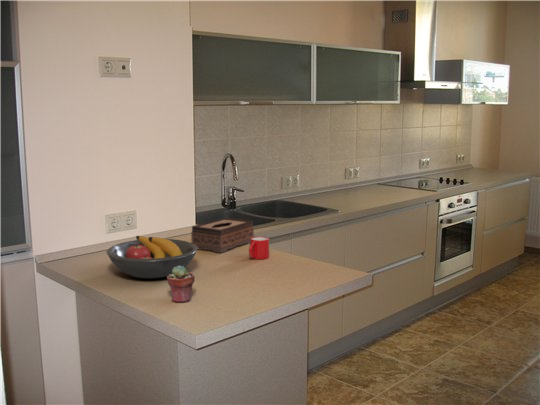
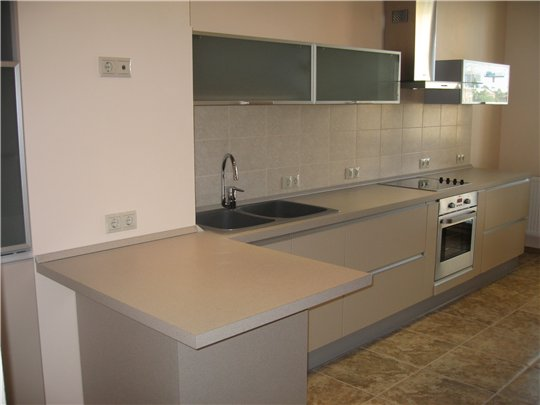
- tissue box (223, 234)
- mug (257, 248)
- fruit bowl (152, 257)
- potted succulent (181, 282)
